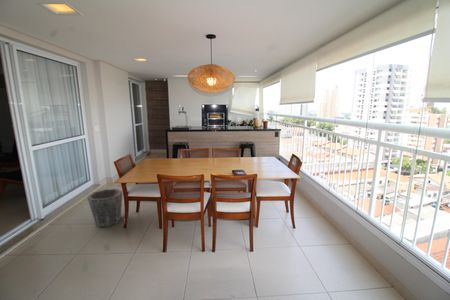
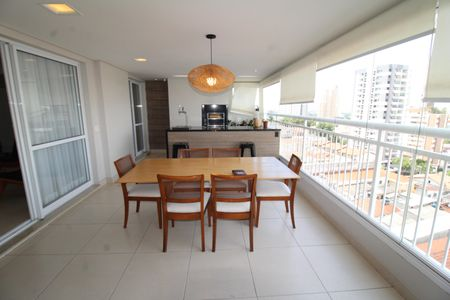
- waste bin (106, 207)
